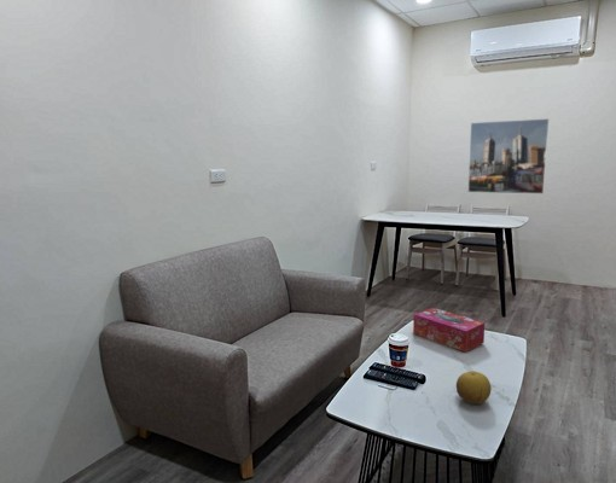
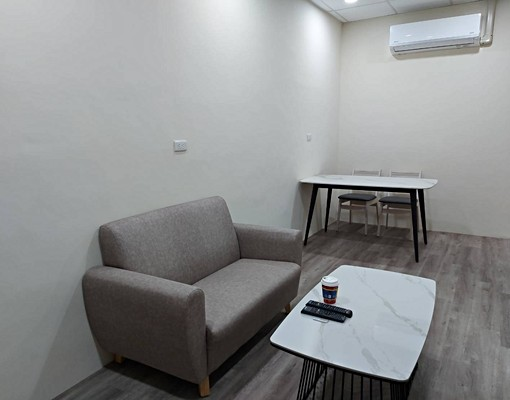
- fruit (473, 386)
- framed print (506, 157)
- tissue box (447, 327)
